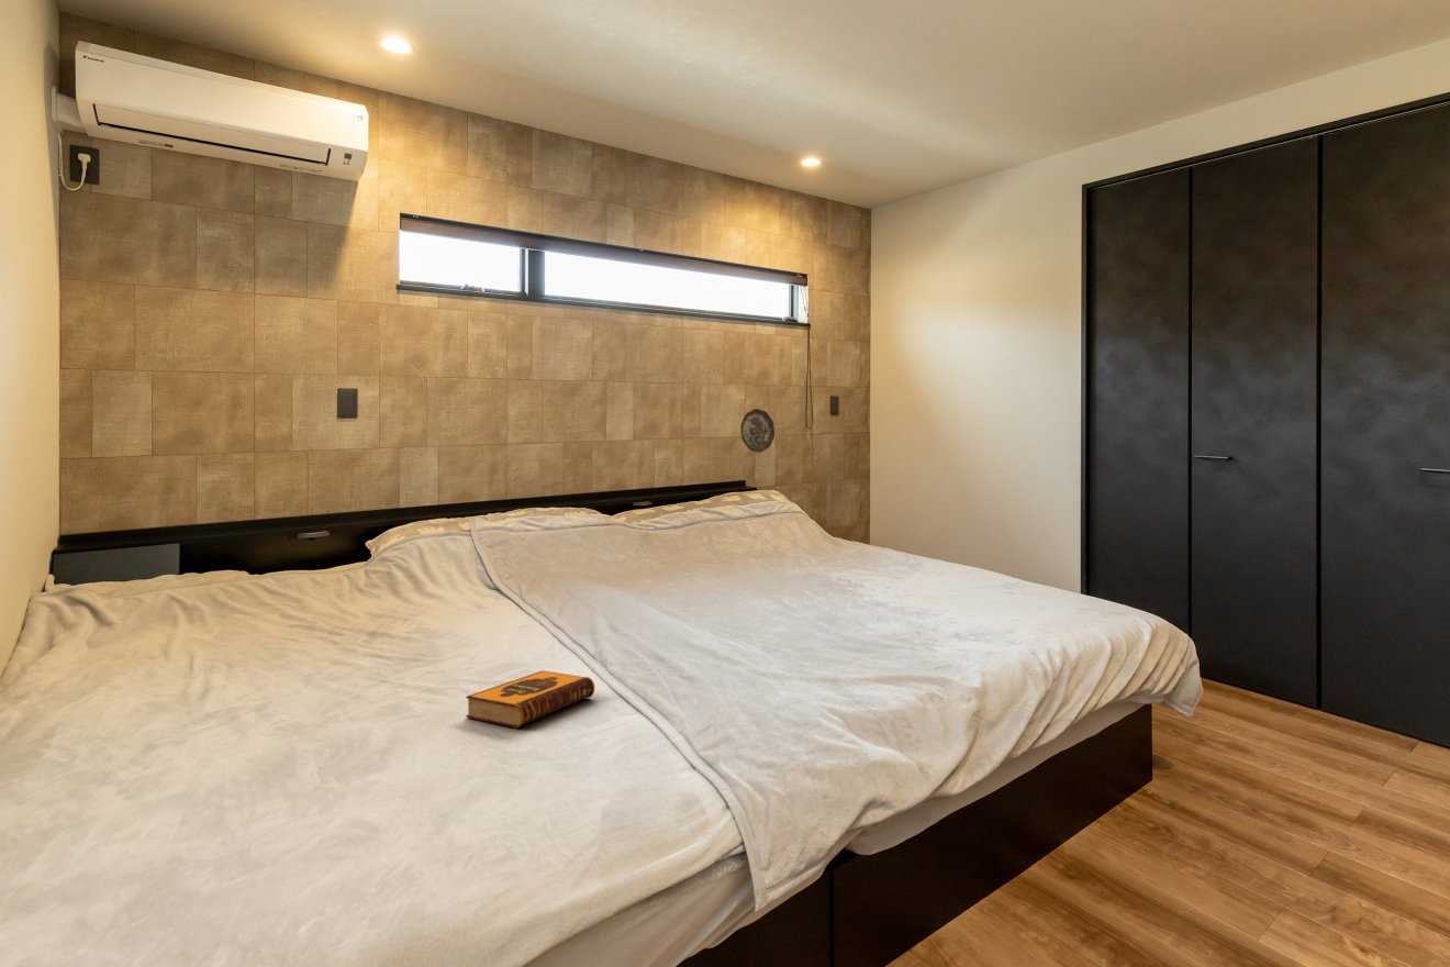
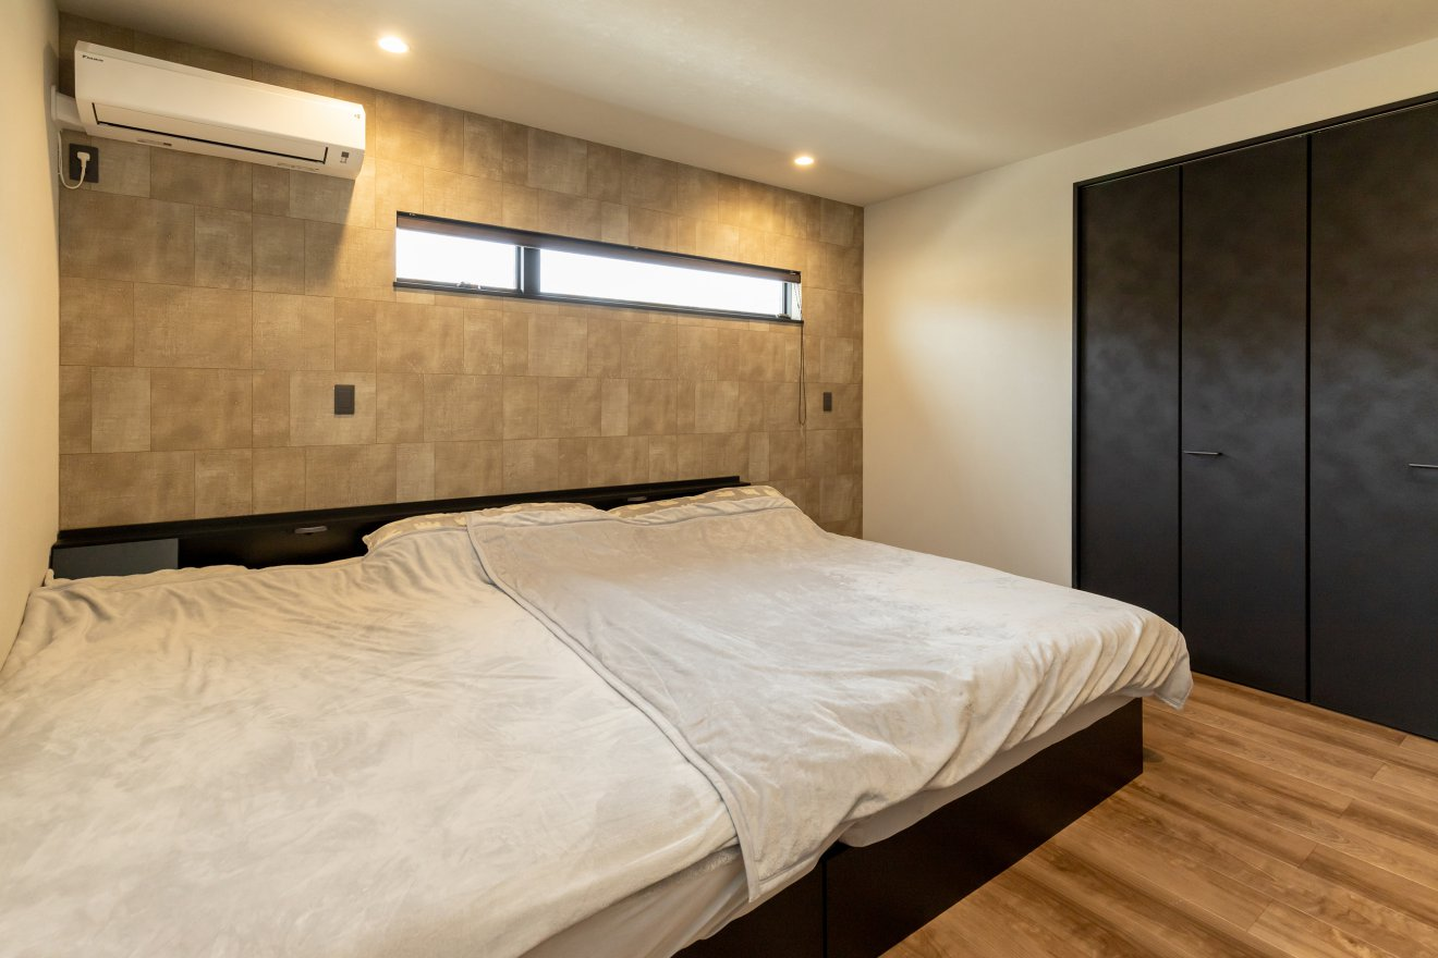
- hardback book (533, 697)
- decorative plate (756, 430)
